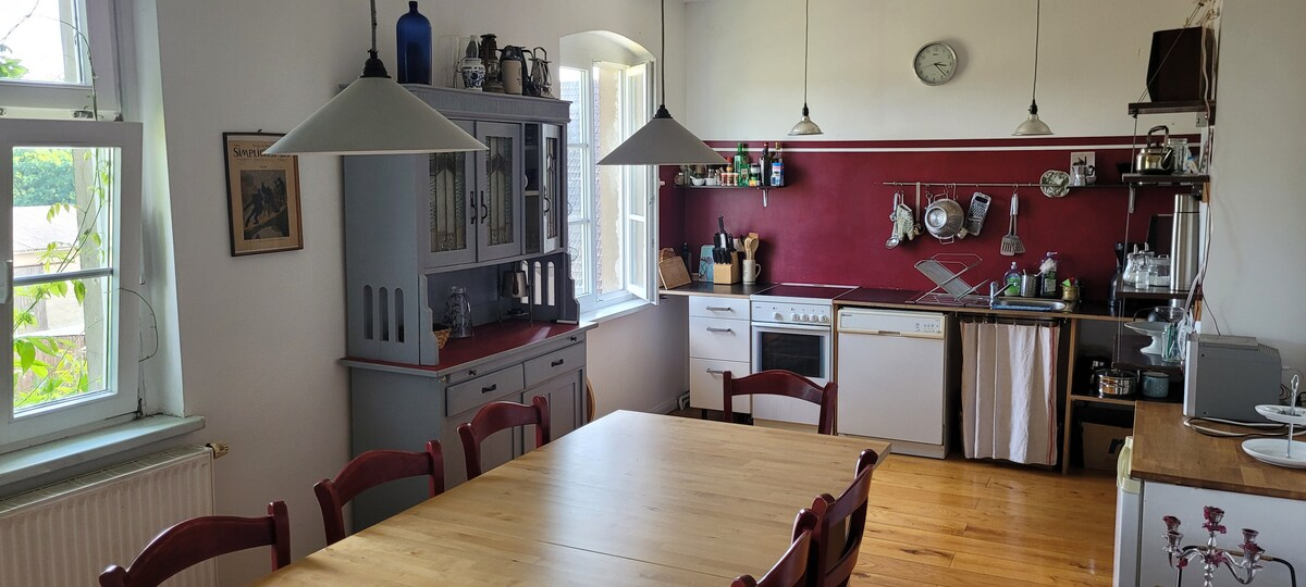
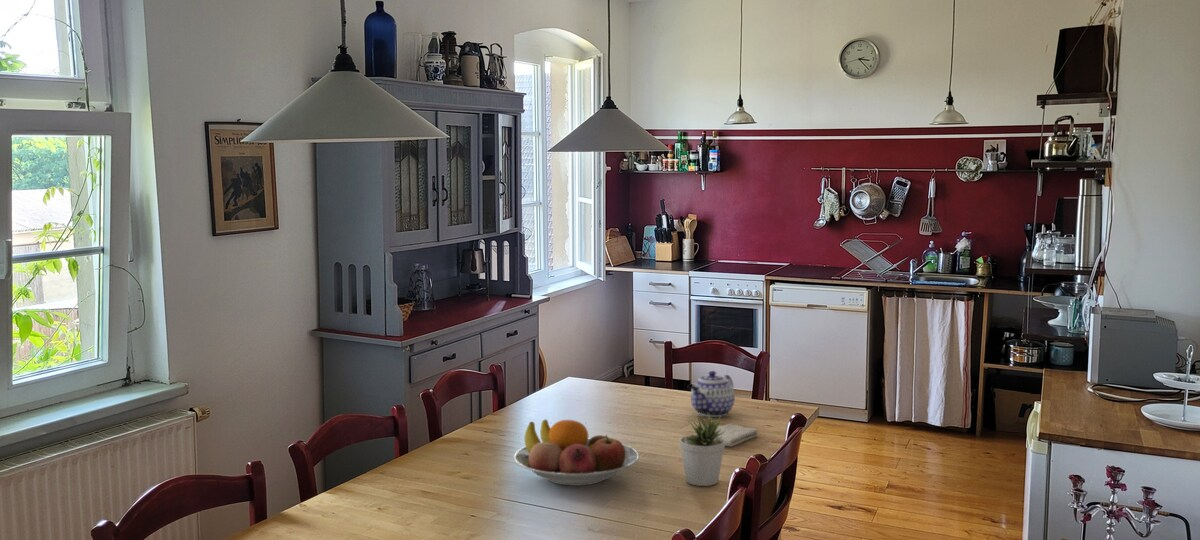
+ fruit bowl (576, 450)
+ washcloth (729, 434)
+ teapot (712, 392)
+ potted plant (701, 446)
